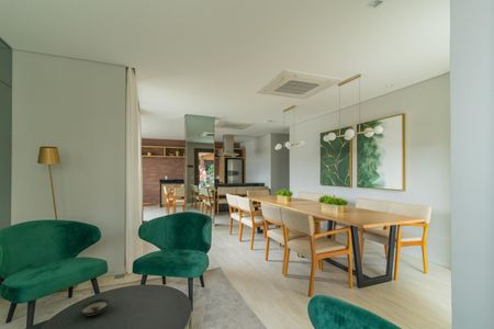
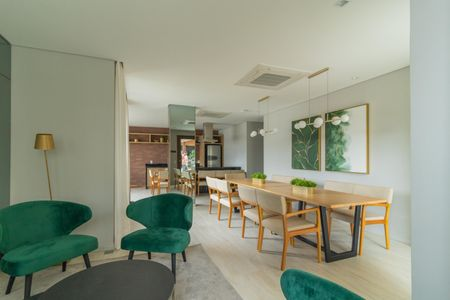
- saucer (94, 308)
